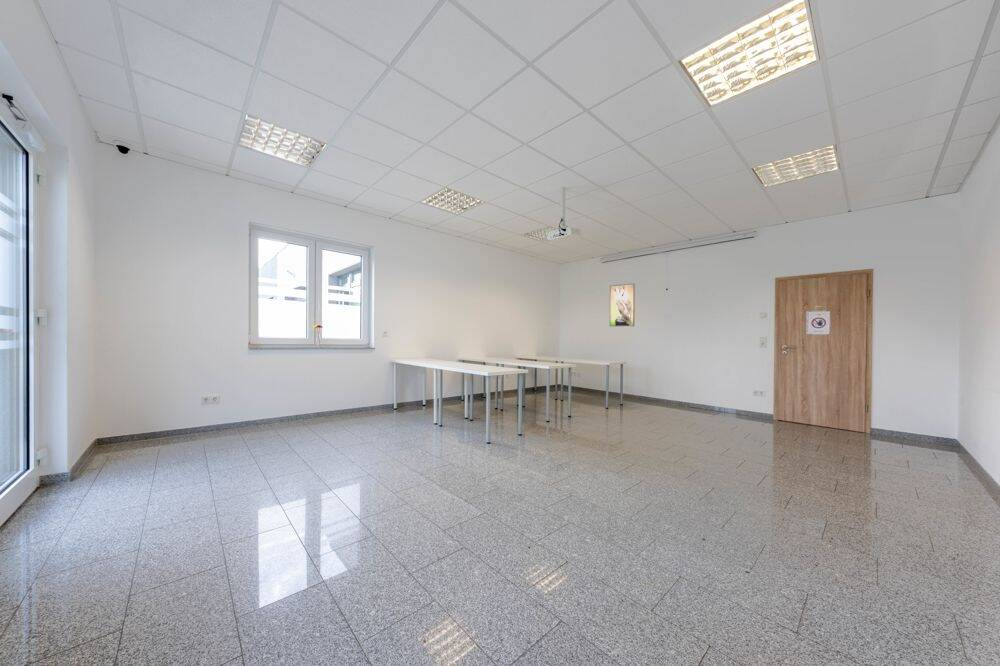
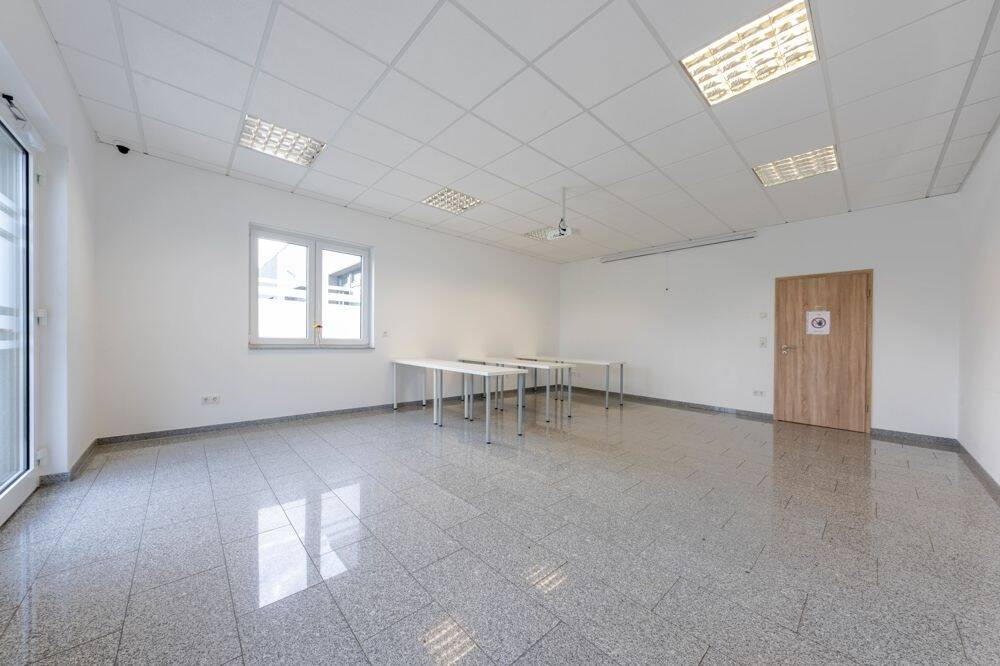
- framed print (621, 305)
